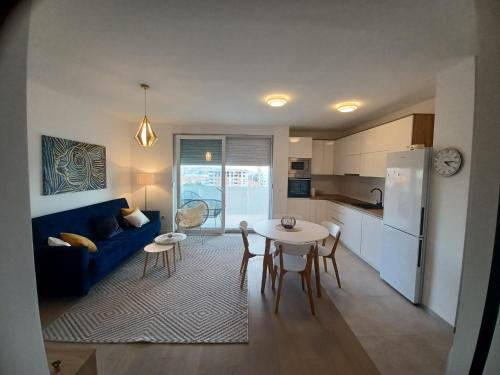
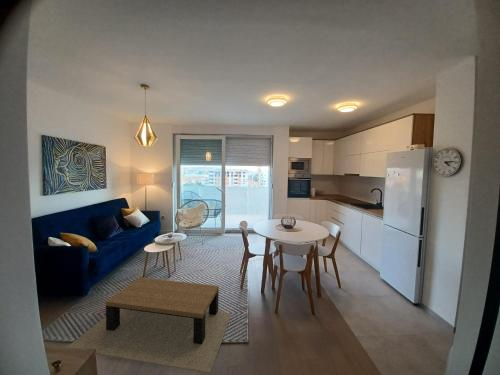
+ coffee table (166, 306)
